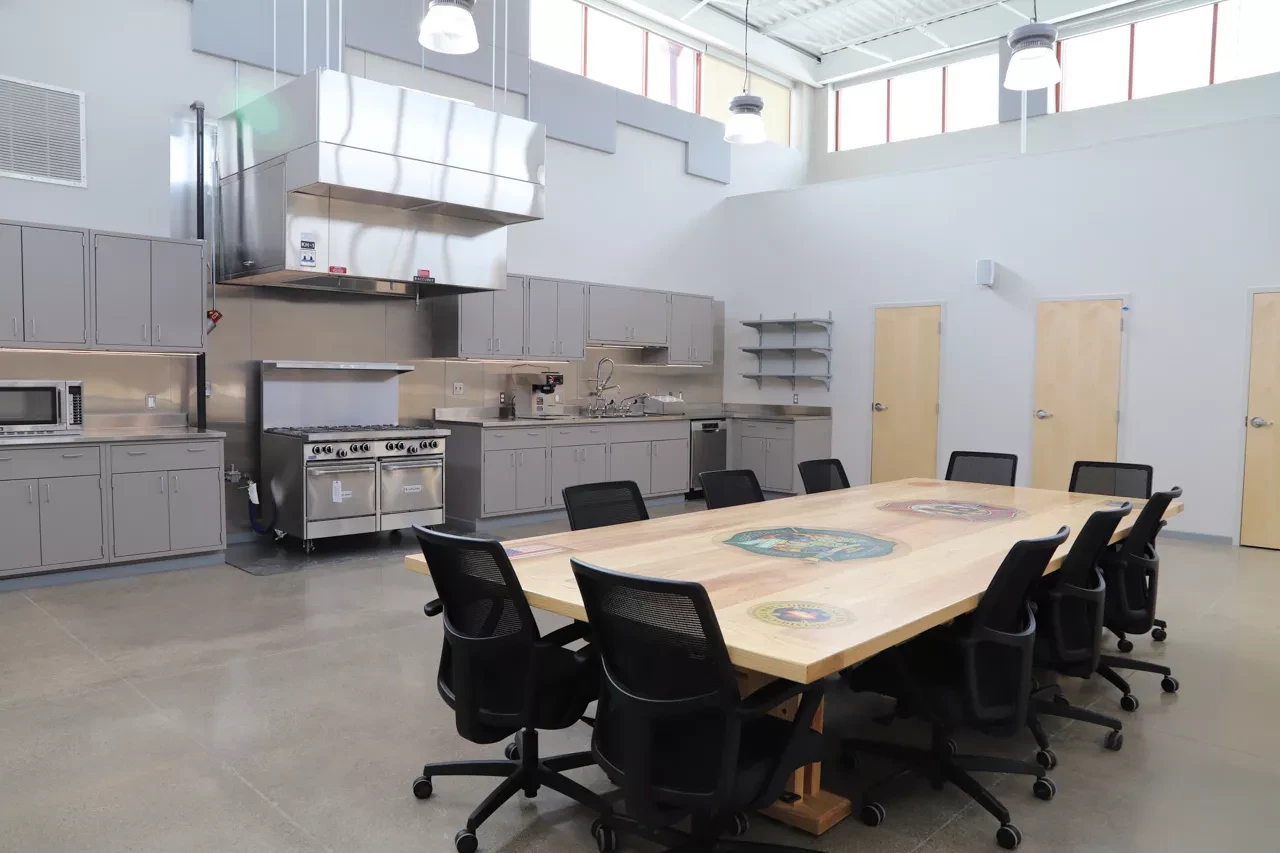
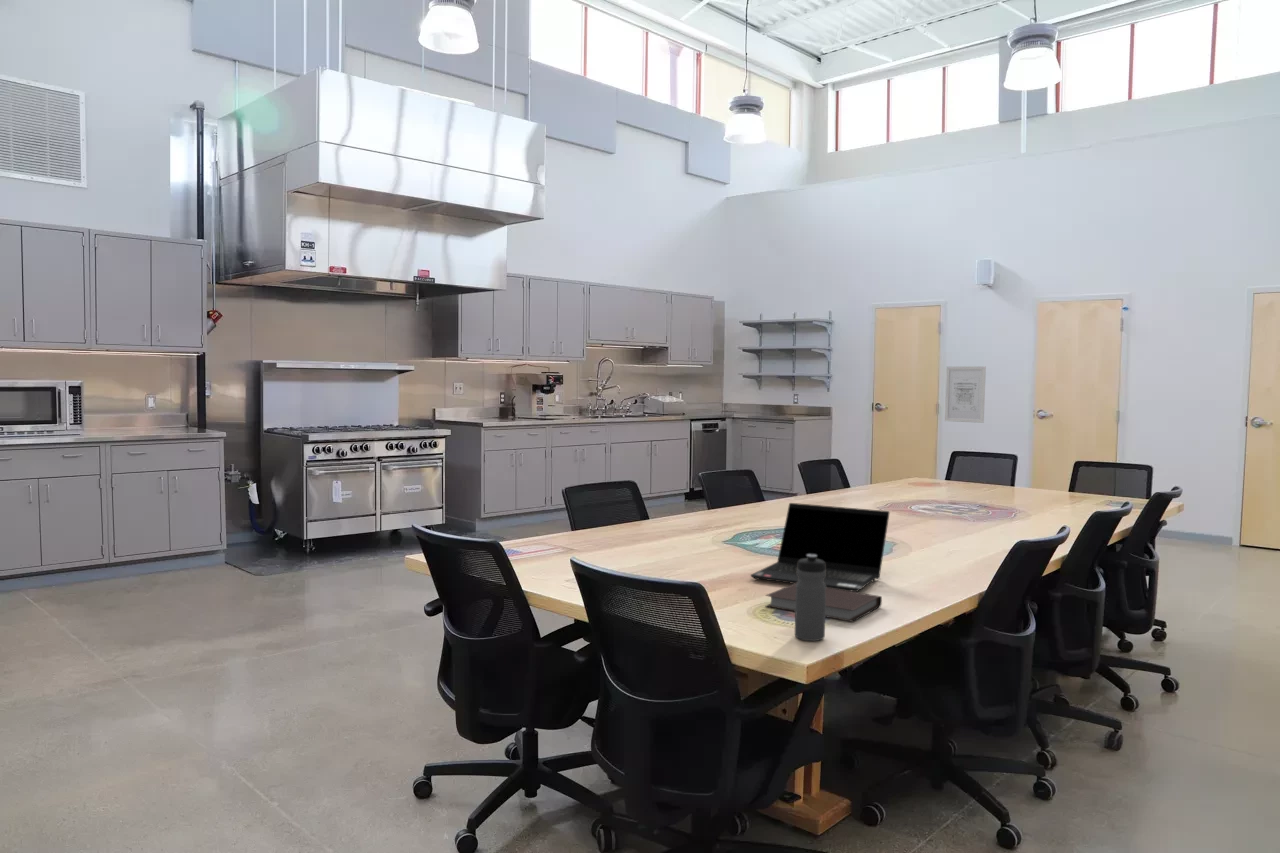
+ notebook (826, 600)
+ laptop computer (821, 544)
+ wall art (964, 394)
+ water bottle (810, 596)
